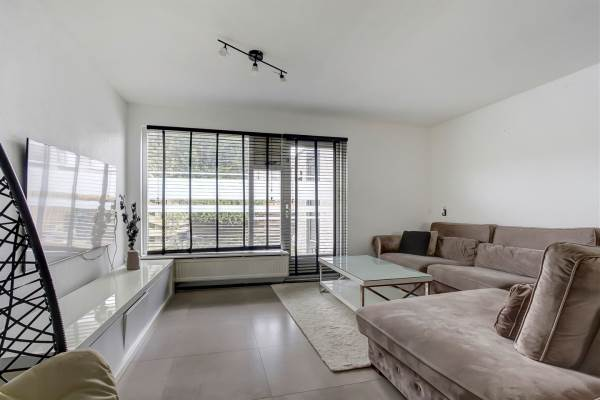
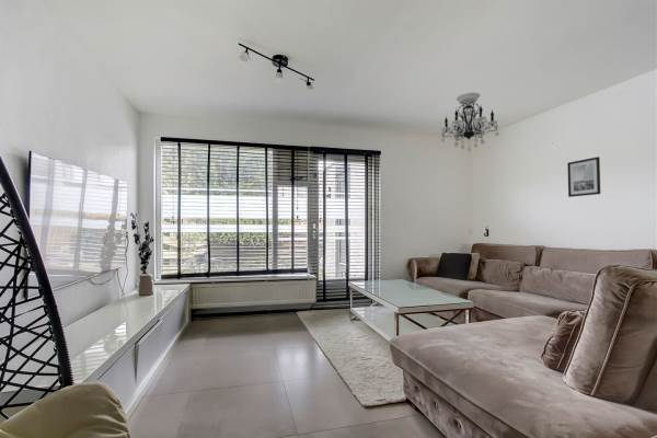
+ chandelier (469, 124)
+ wall art (583, 177)
